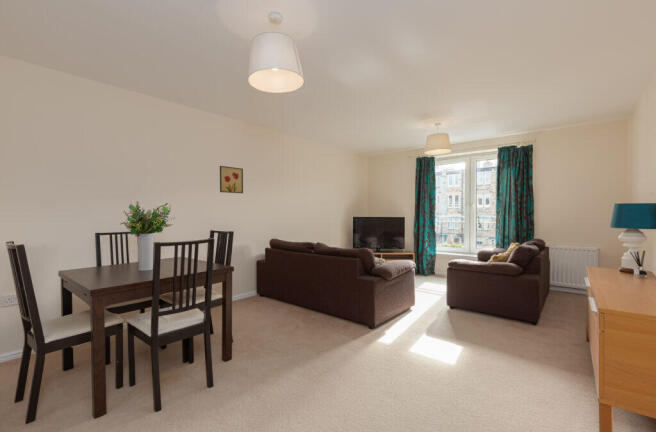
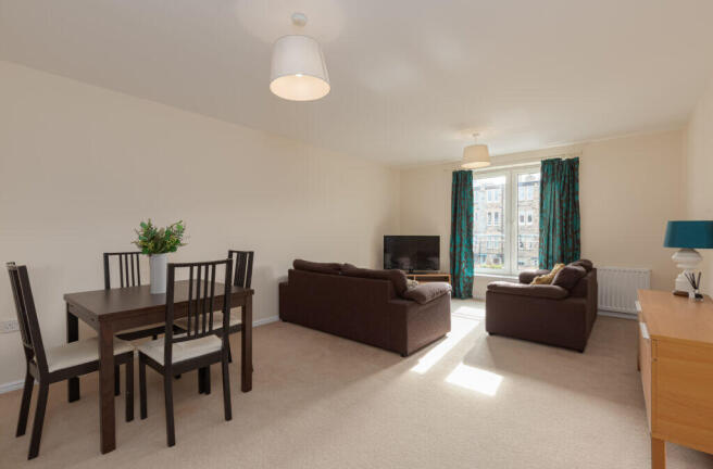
- wall art (231, 180)
